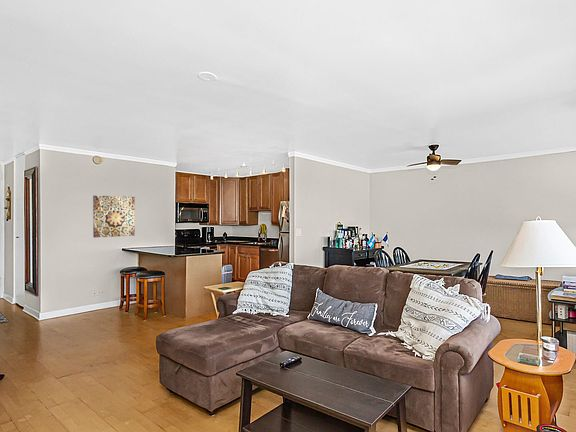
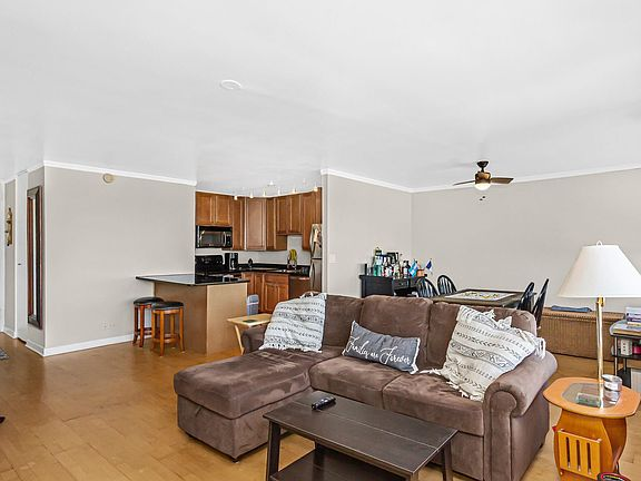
- wall art (114, 216)
